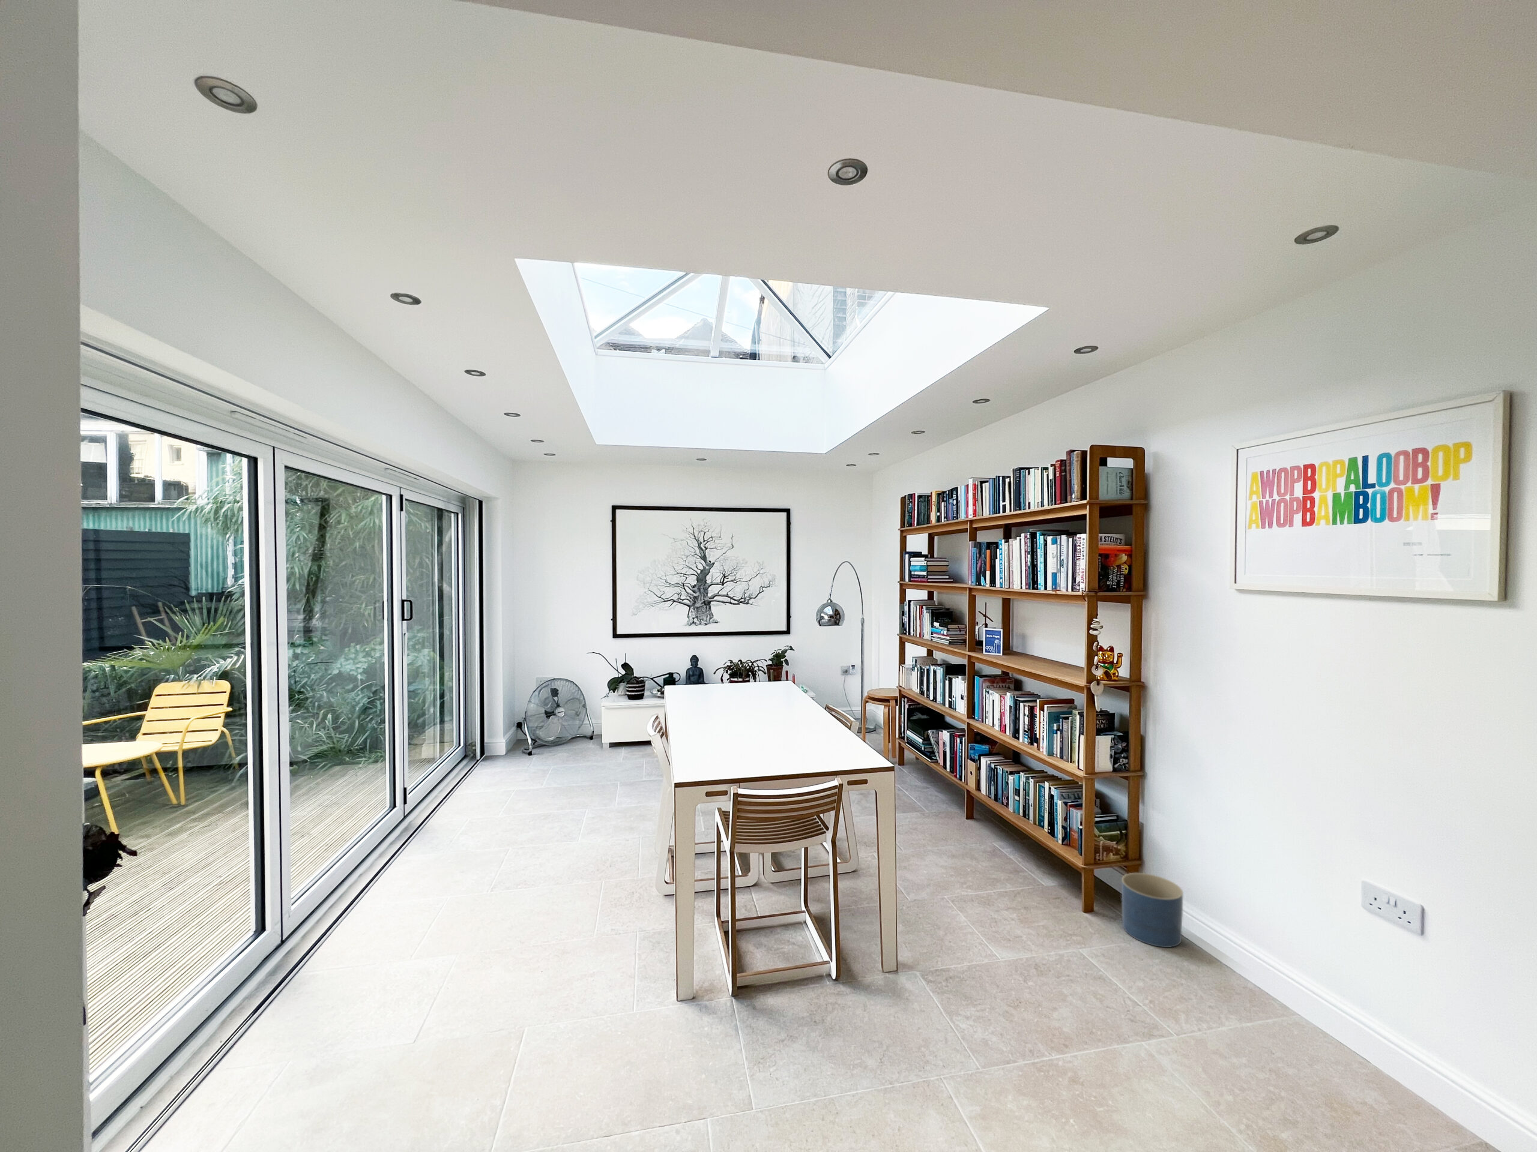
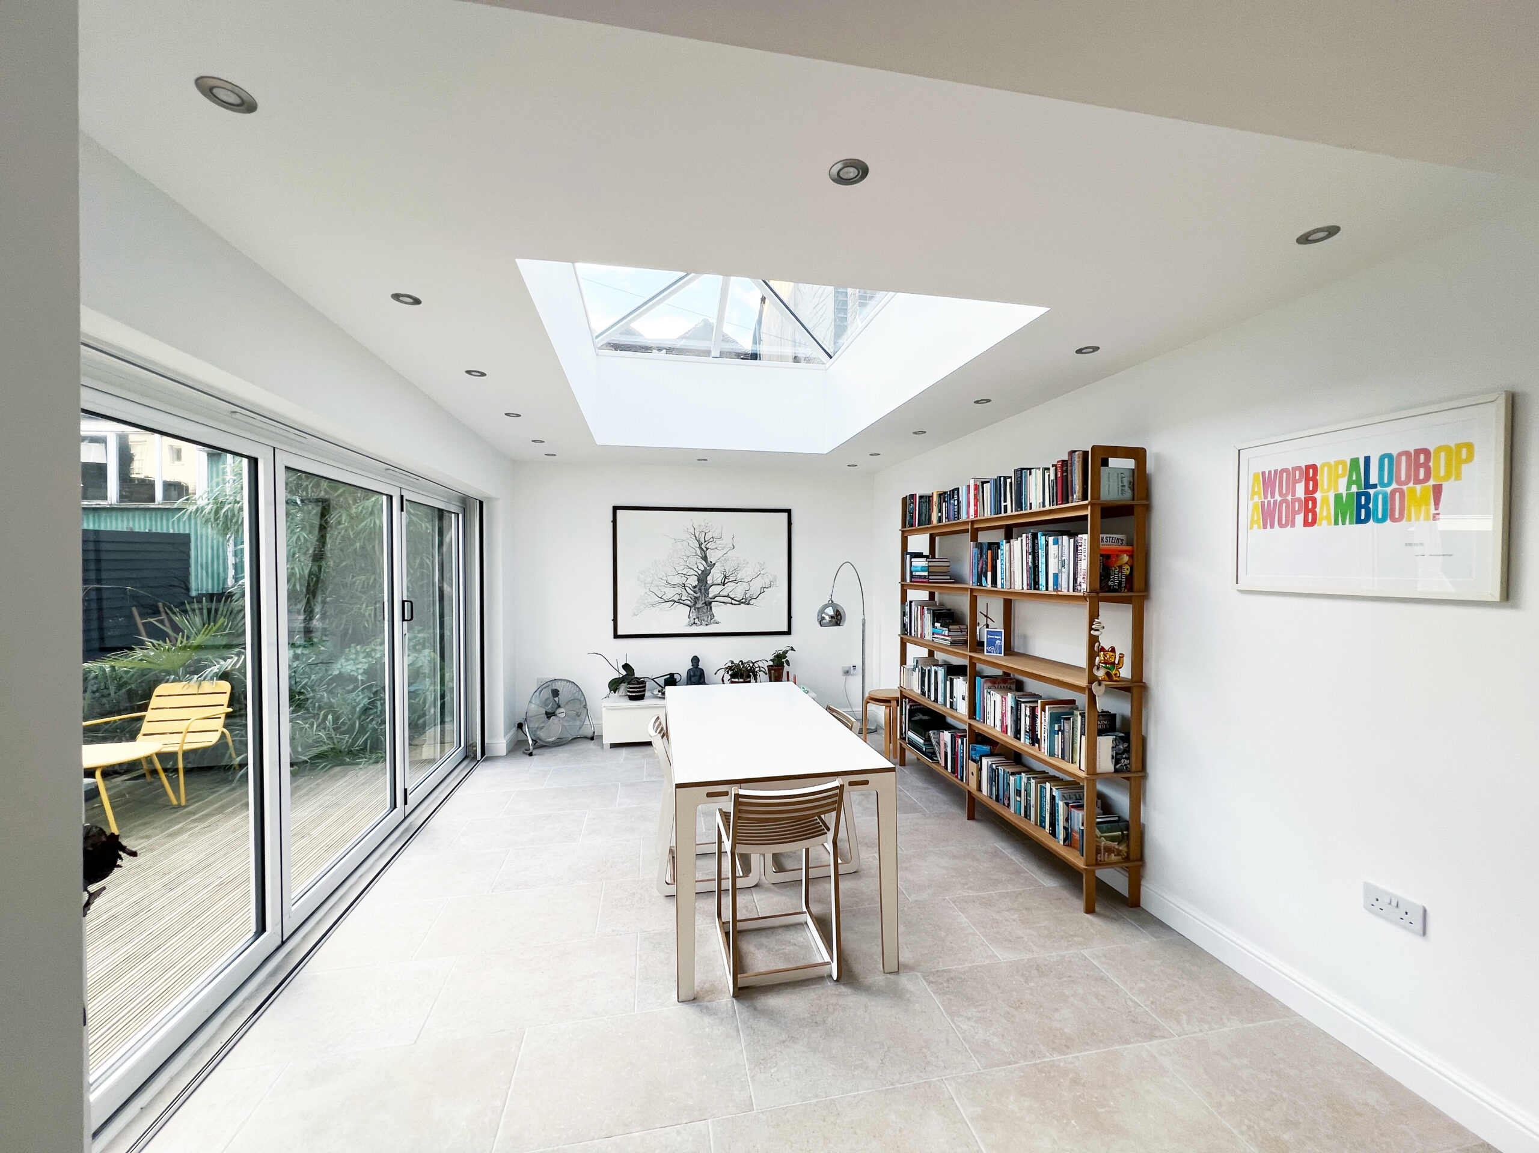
- planter (1151, 909)
